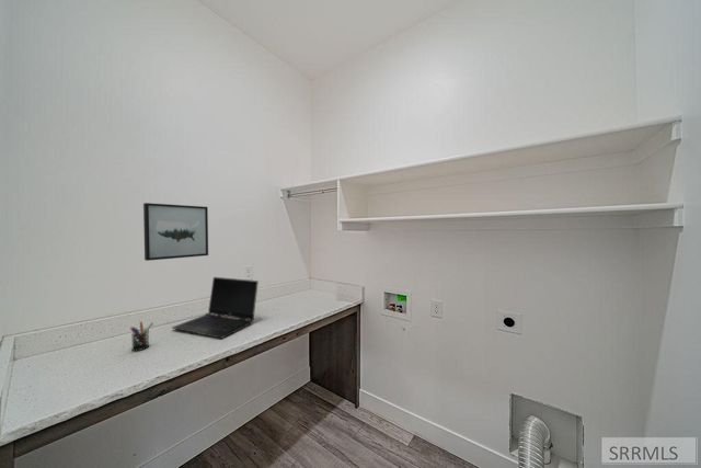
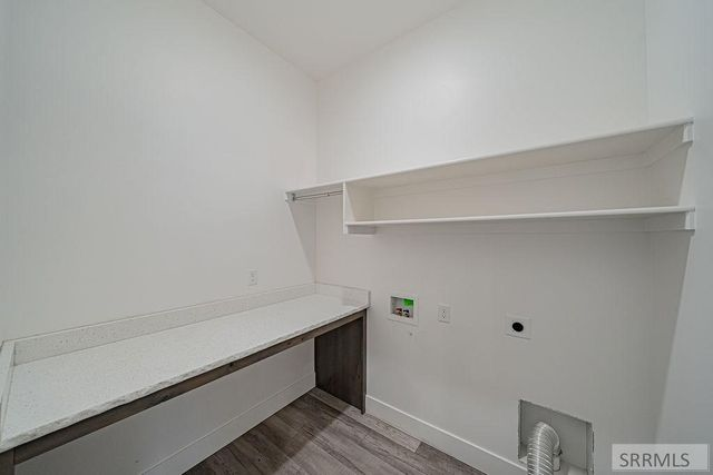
- pen holder (142, 333)
- laptop computer (217, 304)
- wall art (177, 231)
